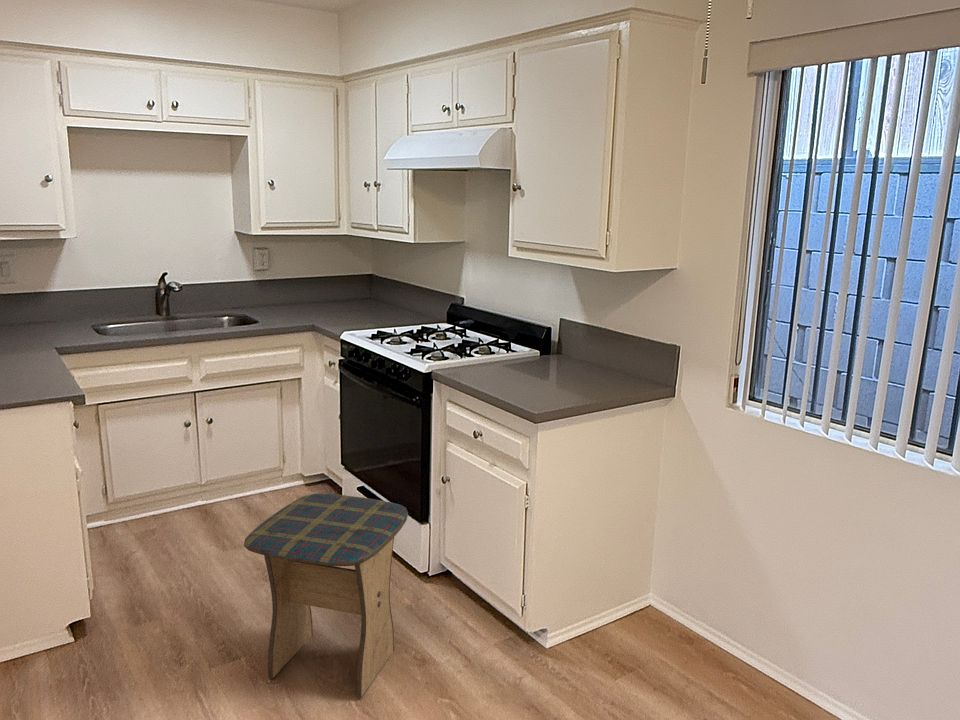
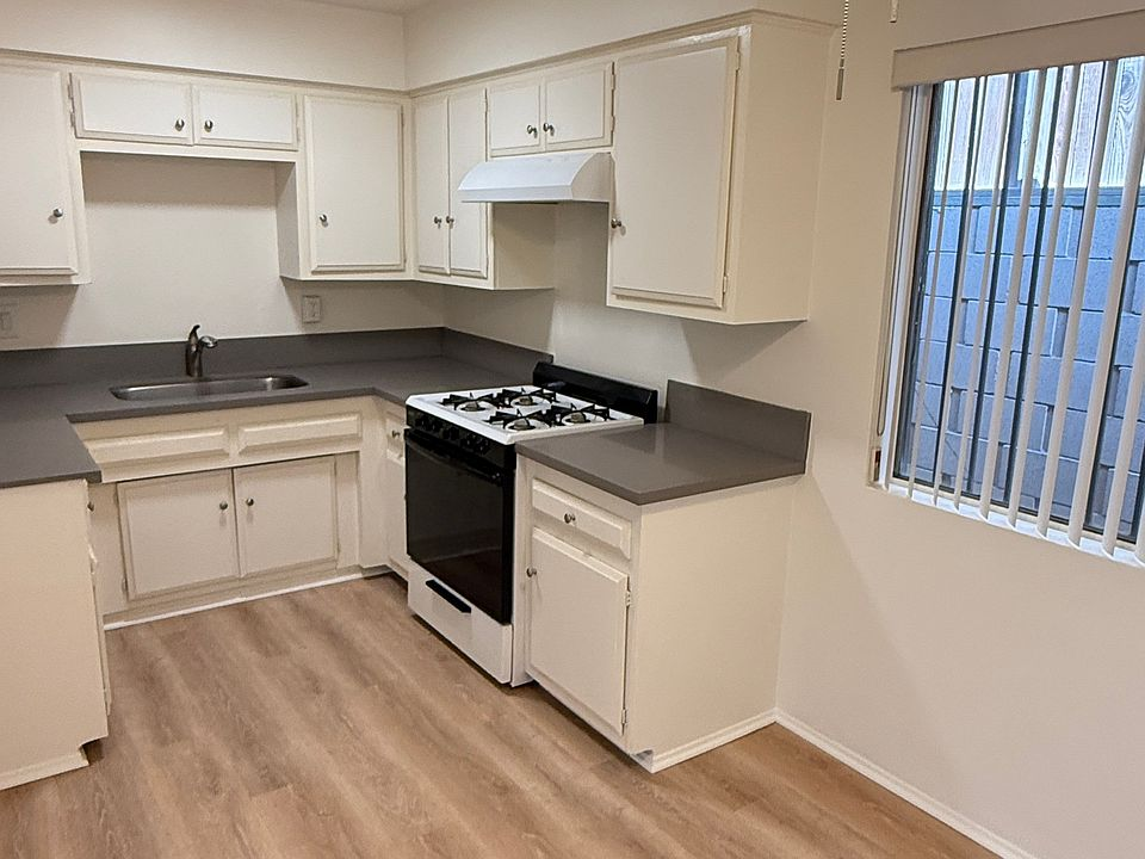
- stool (331, 593)
